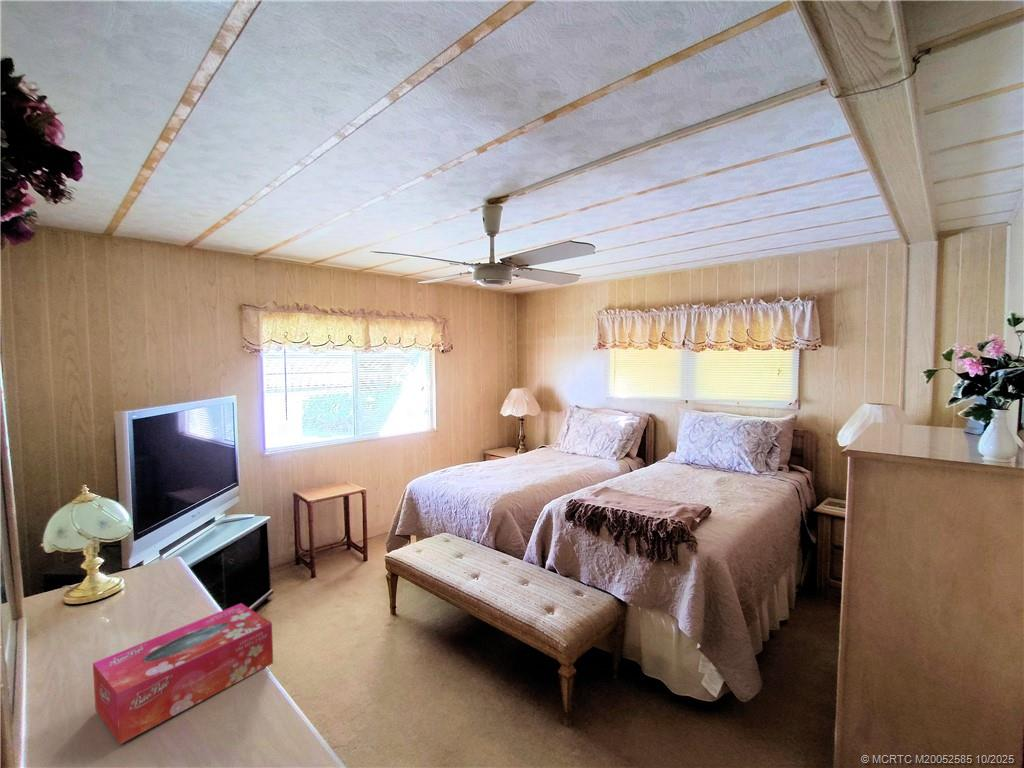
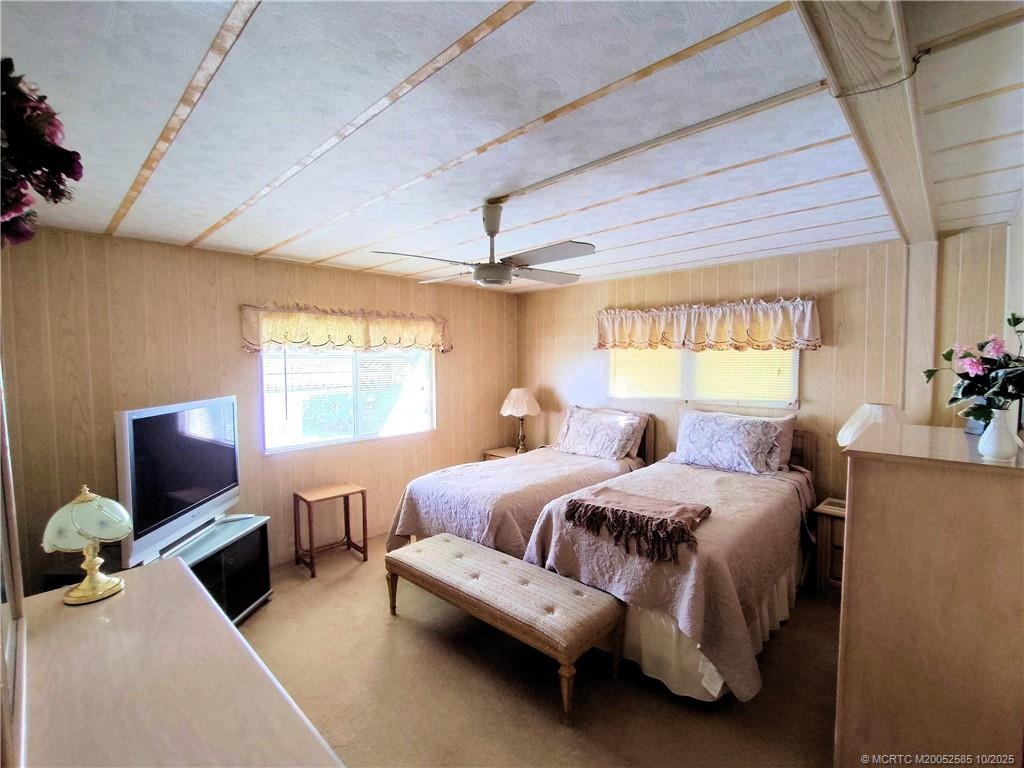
- tissue box (189, 663)
